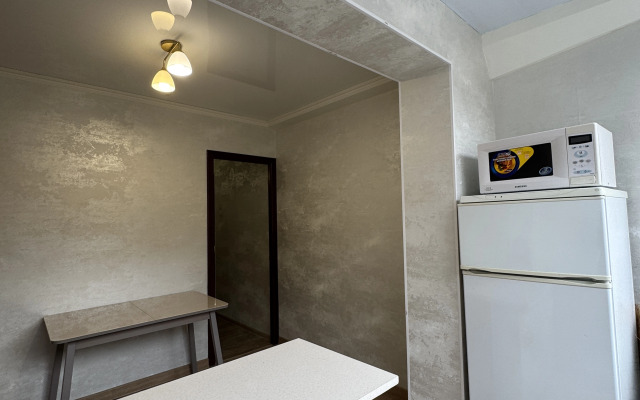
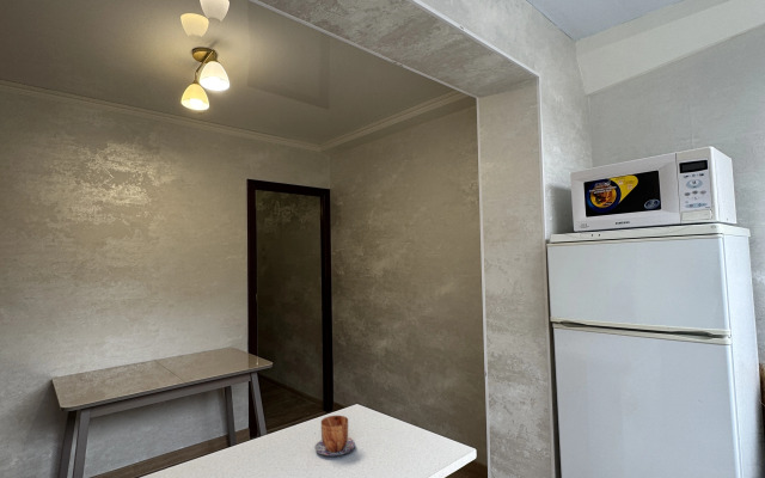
+ mug (335, 434)
